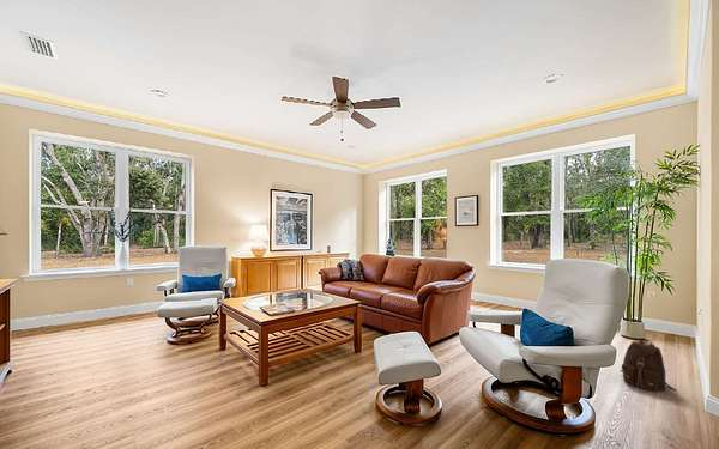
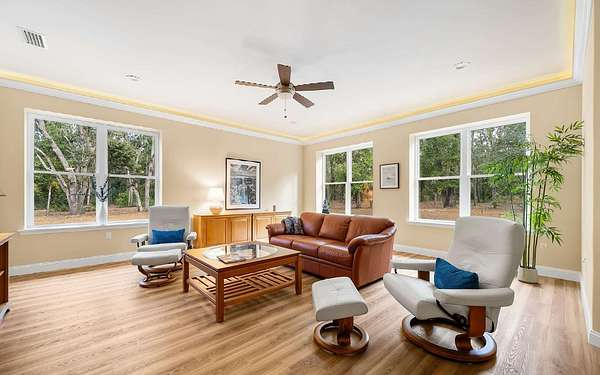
- backpack (644, 362)
